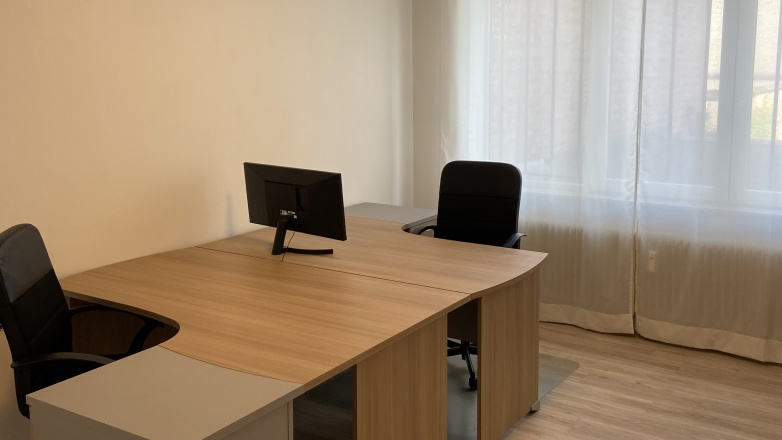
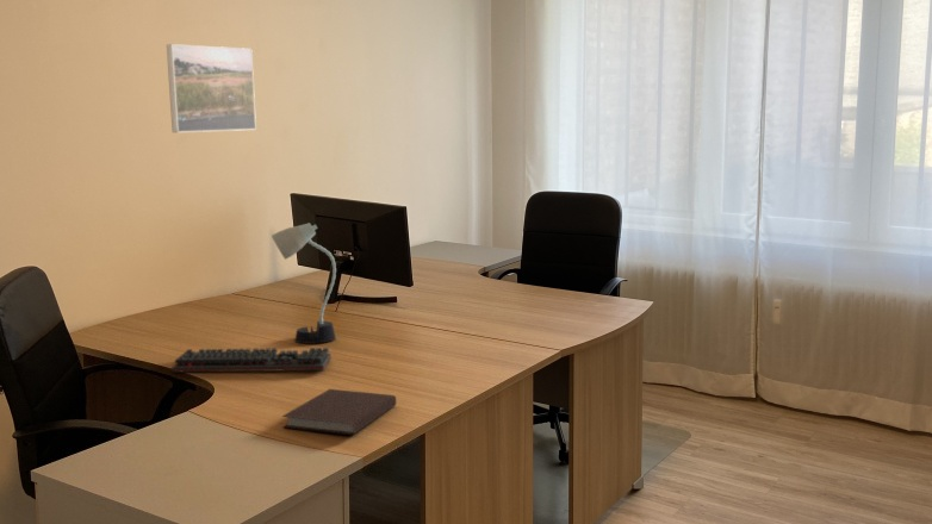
+ notebook (341, 411)
+ desk lamp (328, 291)
+ keyboard (253, 360)
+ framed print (213, 88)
